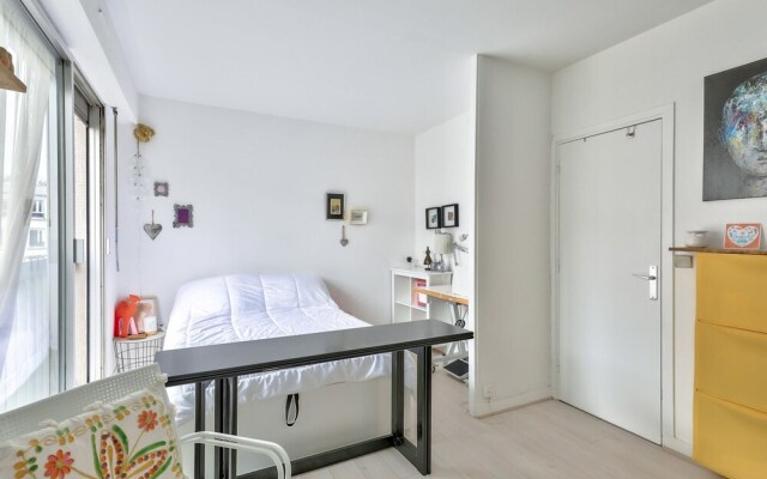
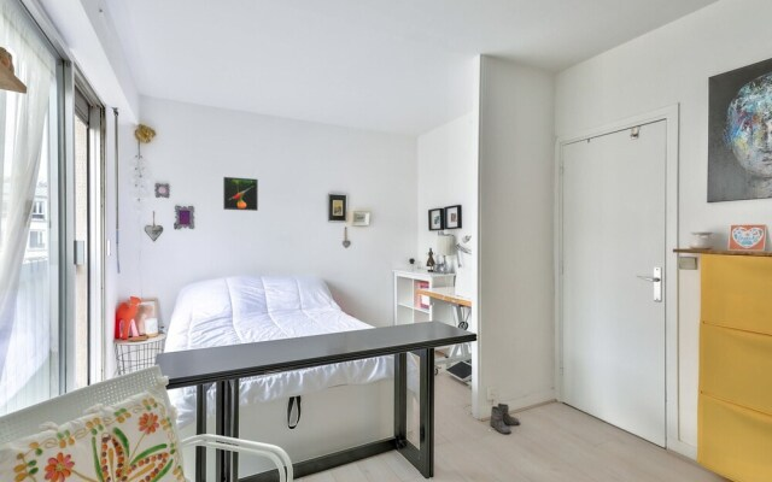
+ boots (503, 417)
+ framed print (240, 194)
